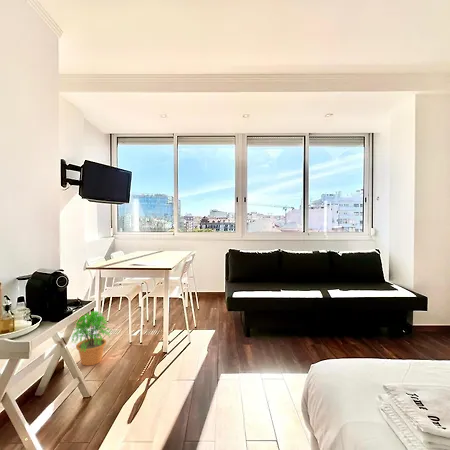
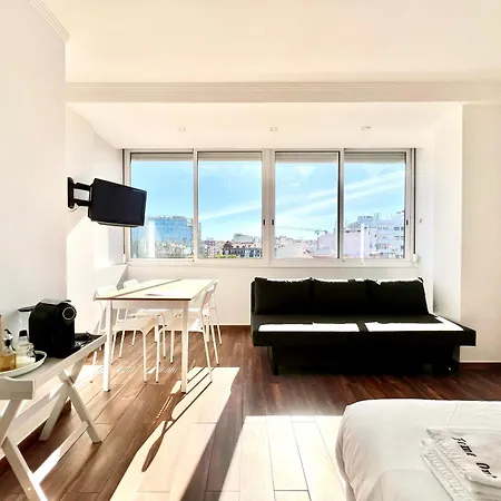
- potted plant (90, 336)
